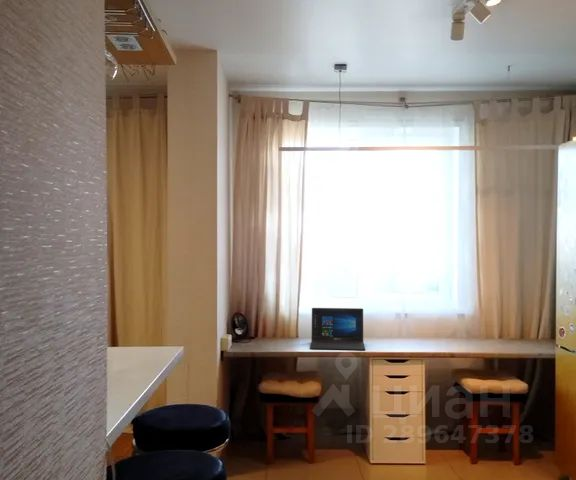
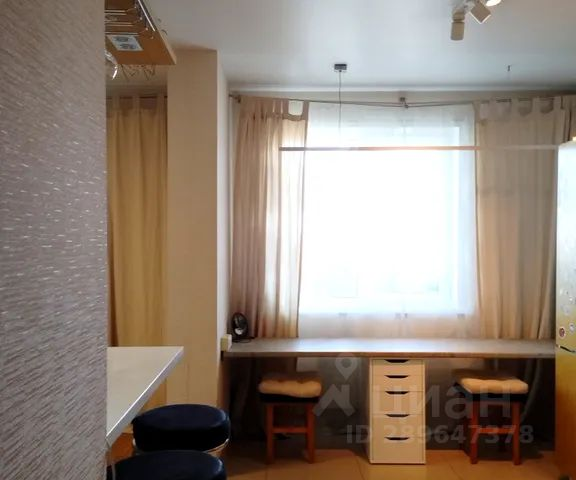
- laptop (337, 328)
